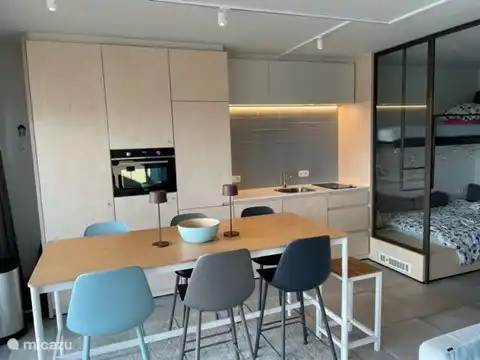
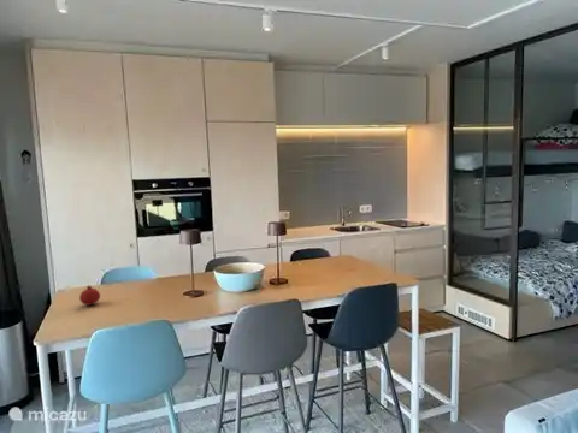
+ fruit (89, 295)
